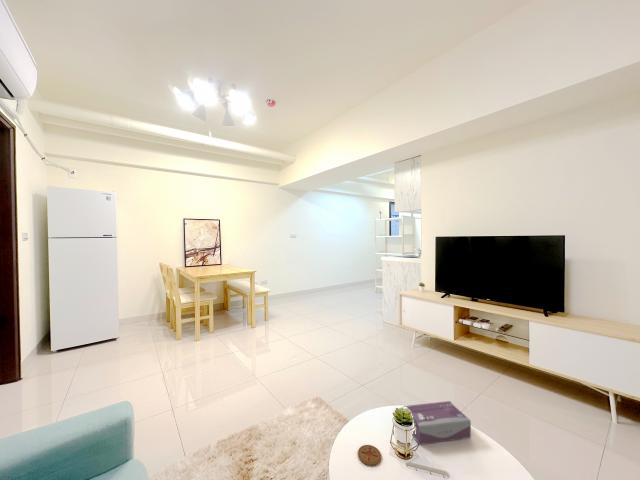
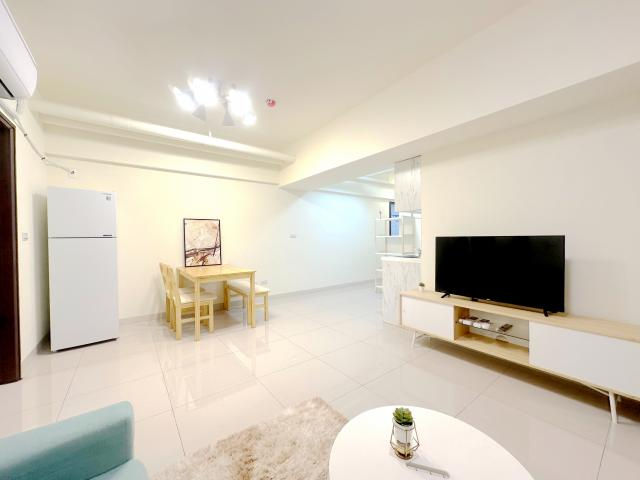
- coaster (369, 454)
- tissue box (435, 420)
